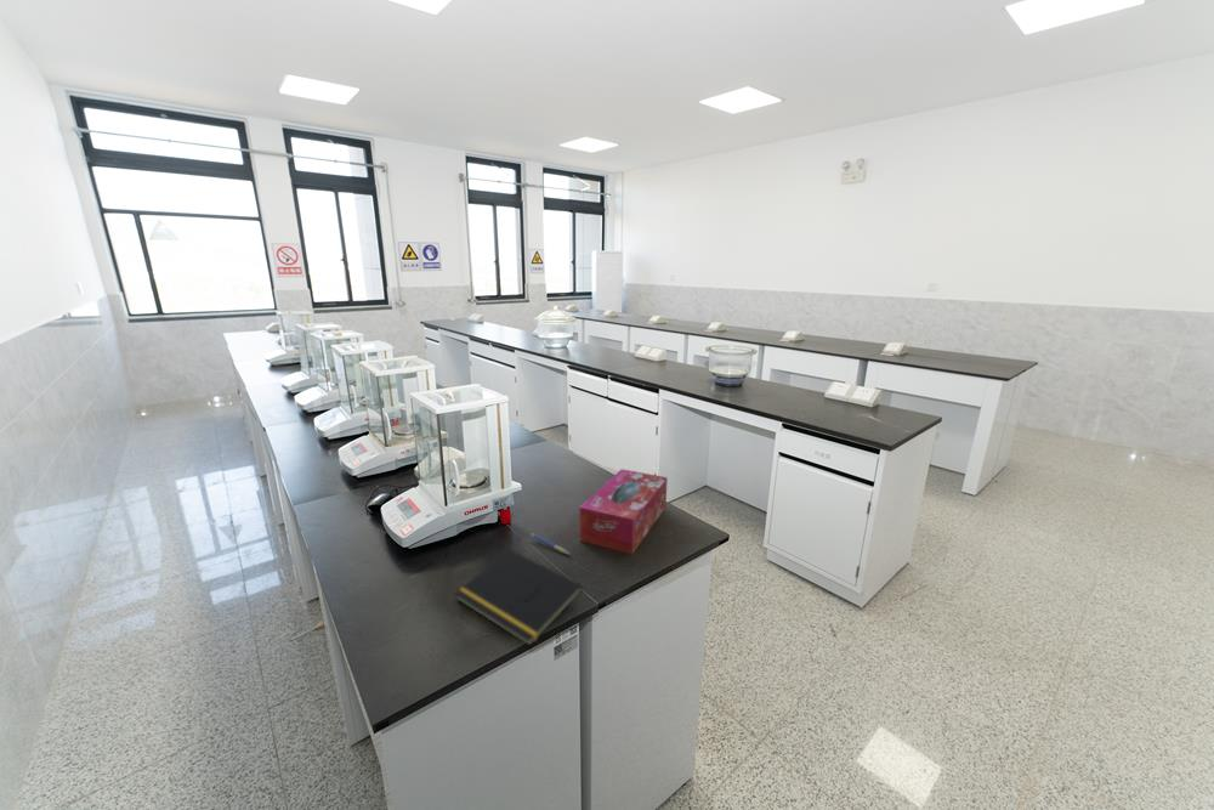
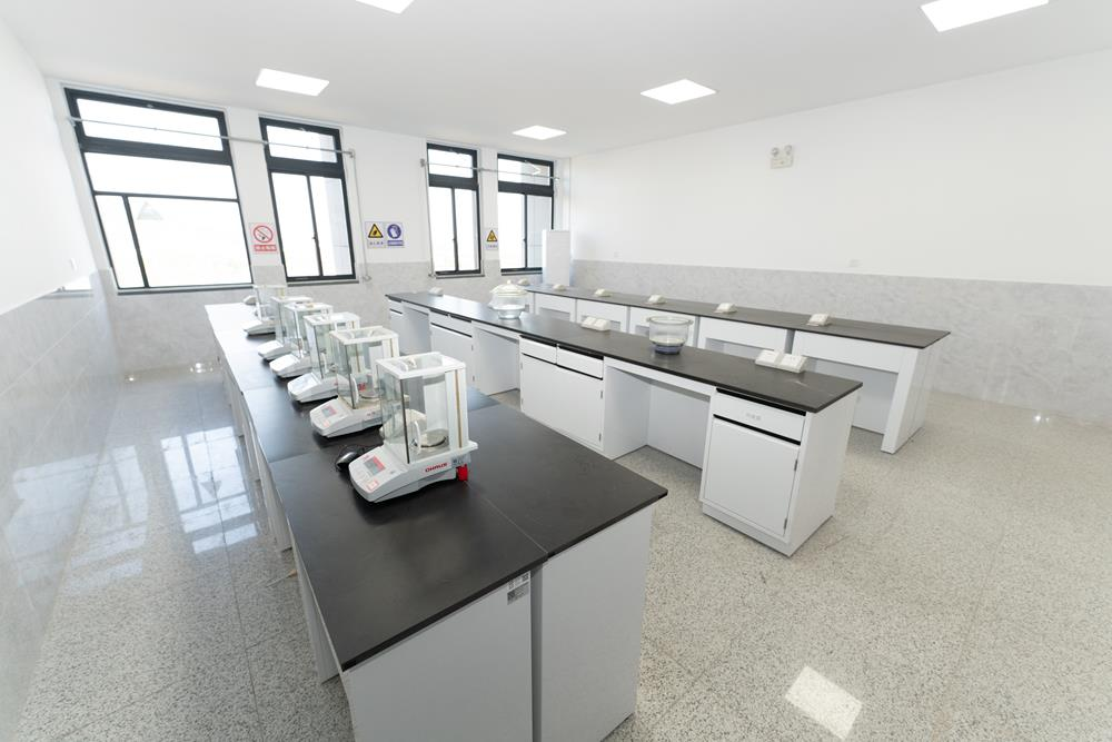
- tissue box (625, 506)
- pen (550, 544)
- notepad (518, 591)
